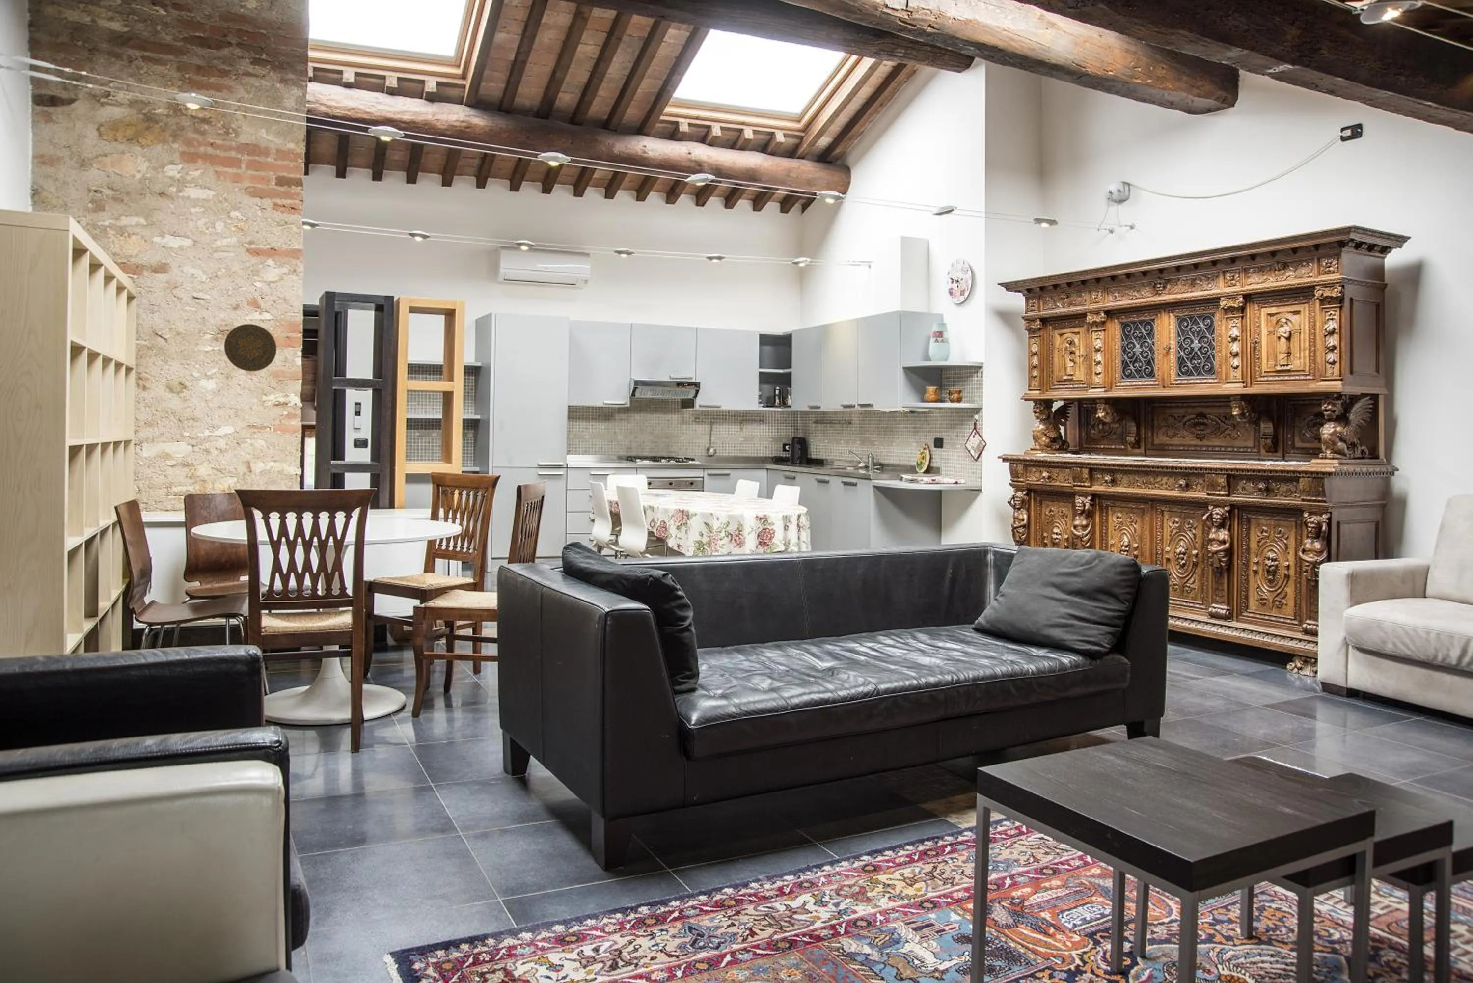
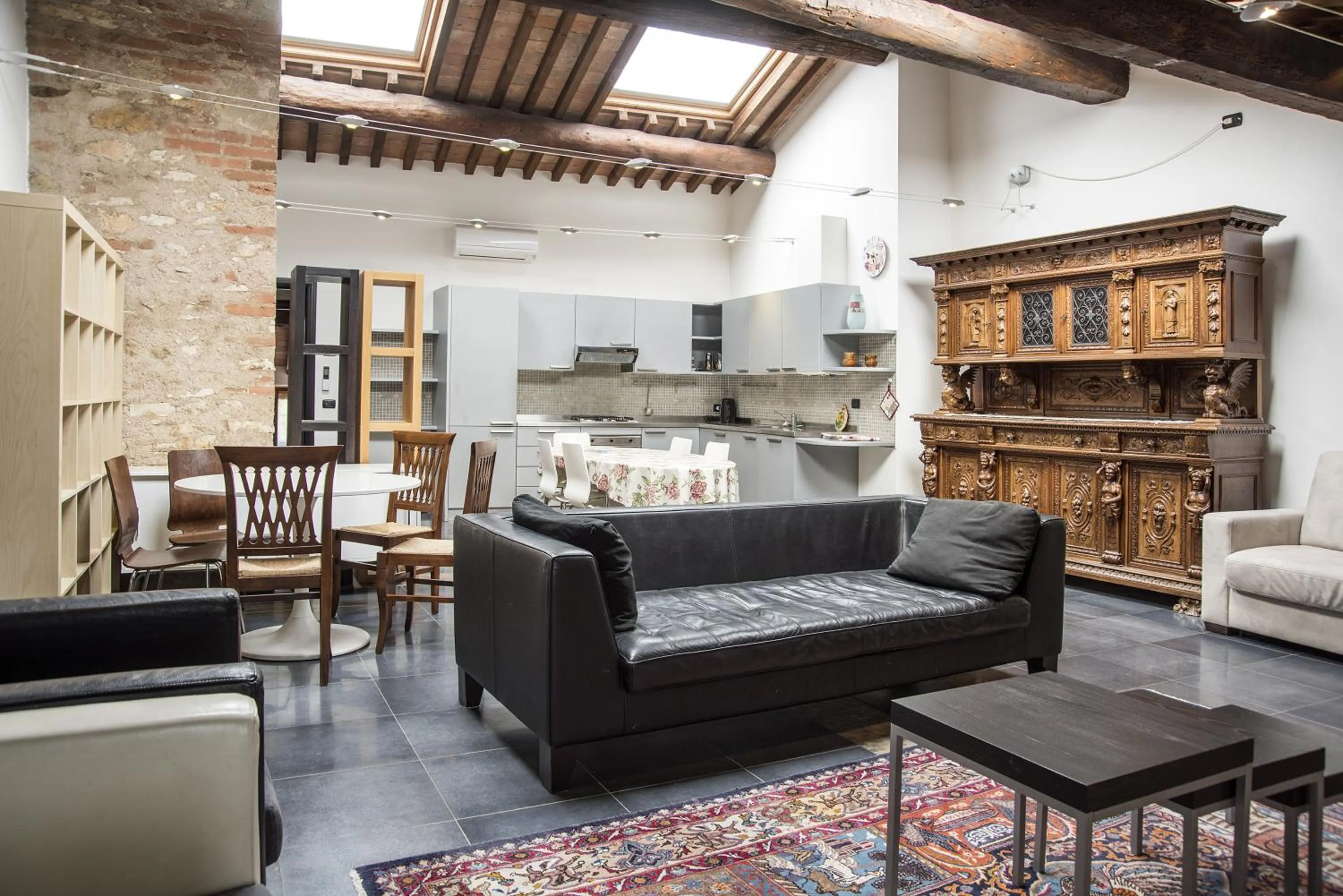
- decorative plate (250, 347)
